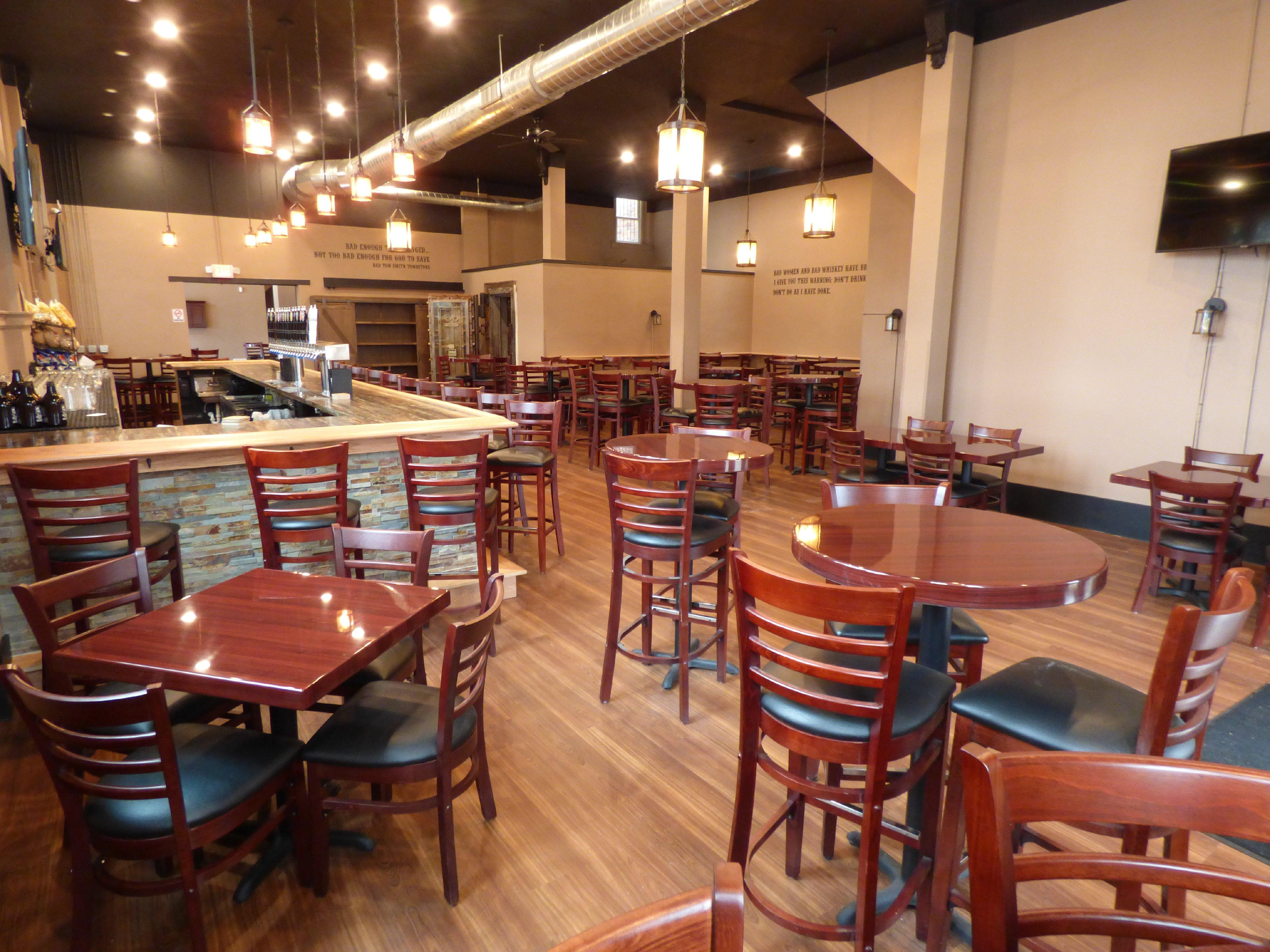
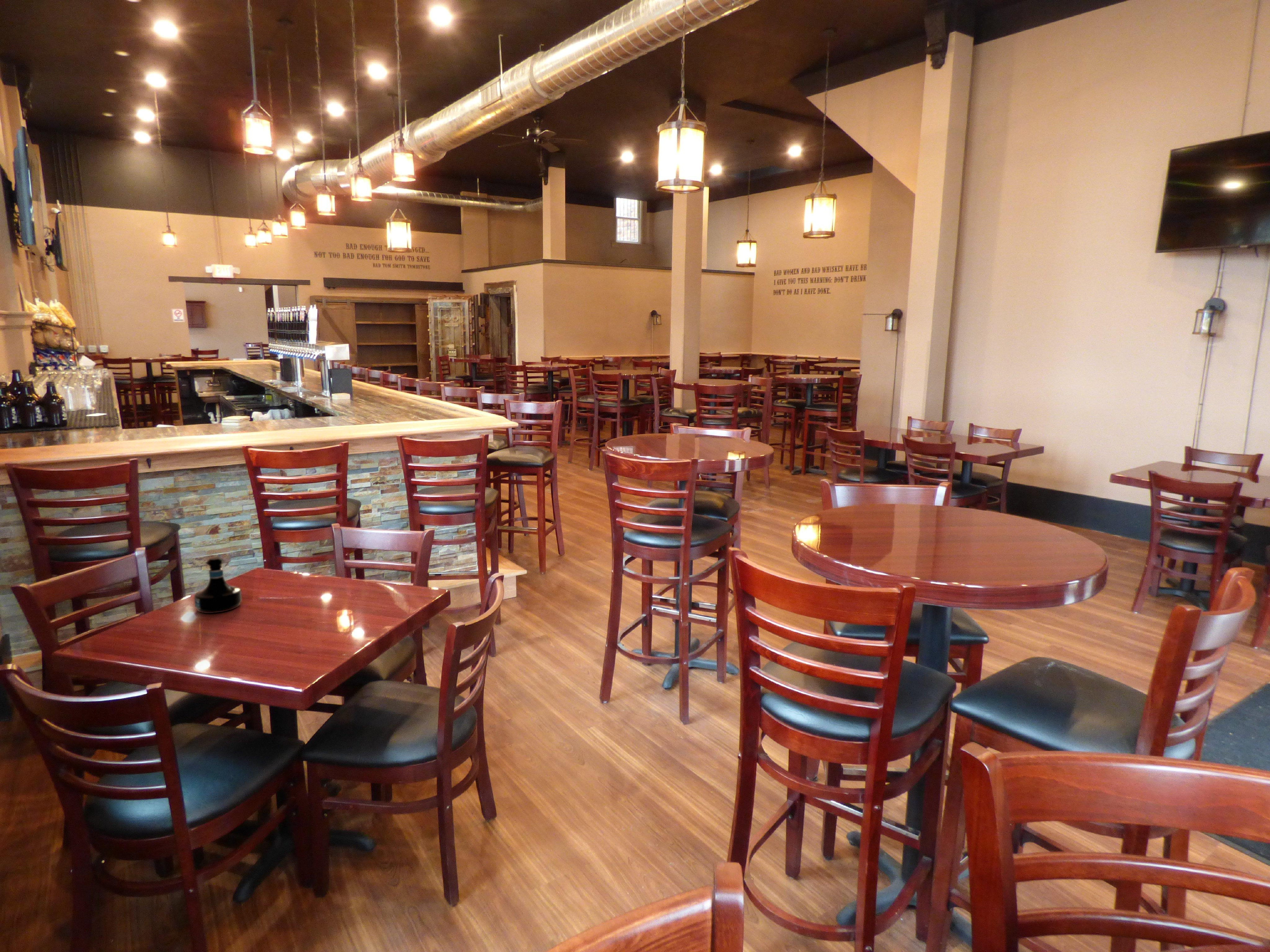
+ tequila bottle (217, 583)
